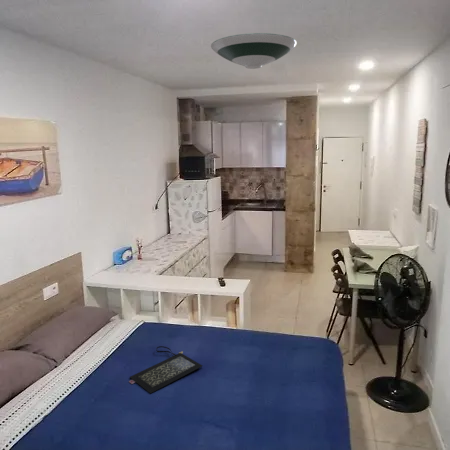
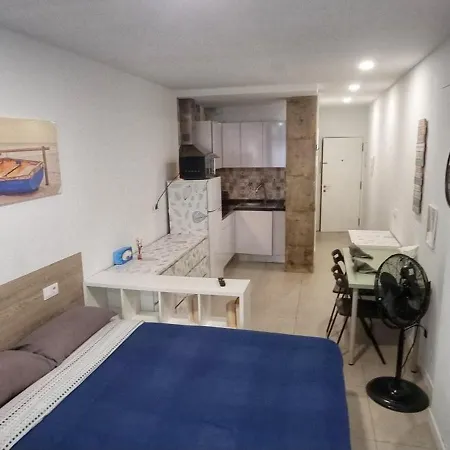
- clutch bag (168, 369)
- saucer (253, 56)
